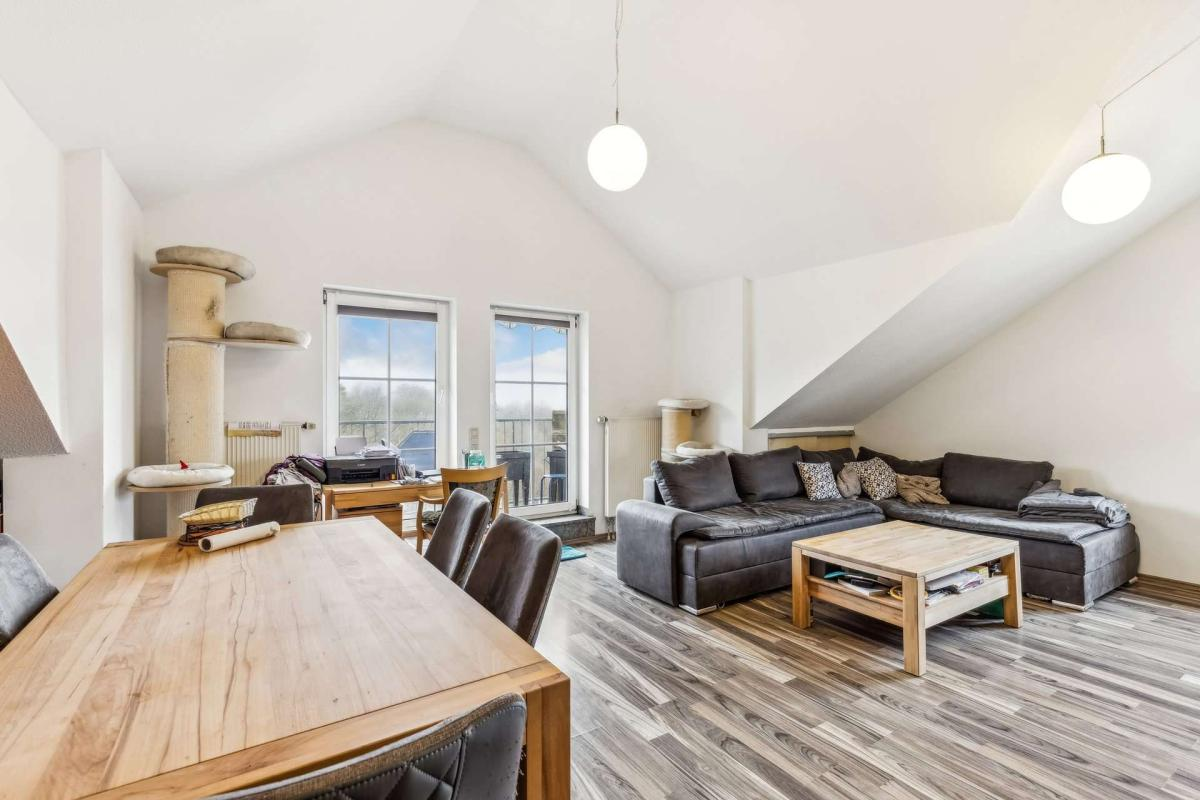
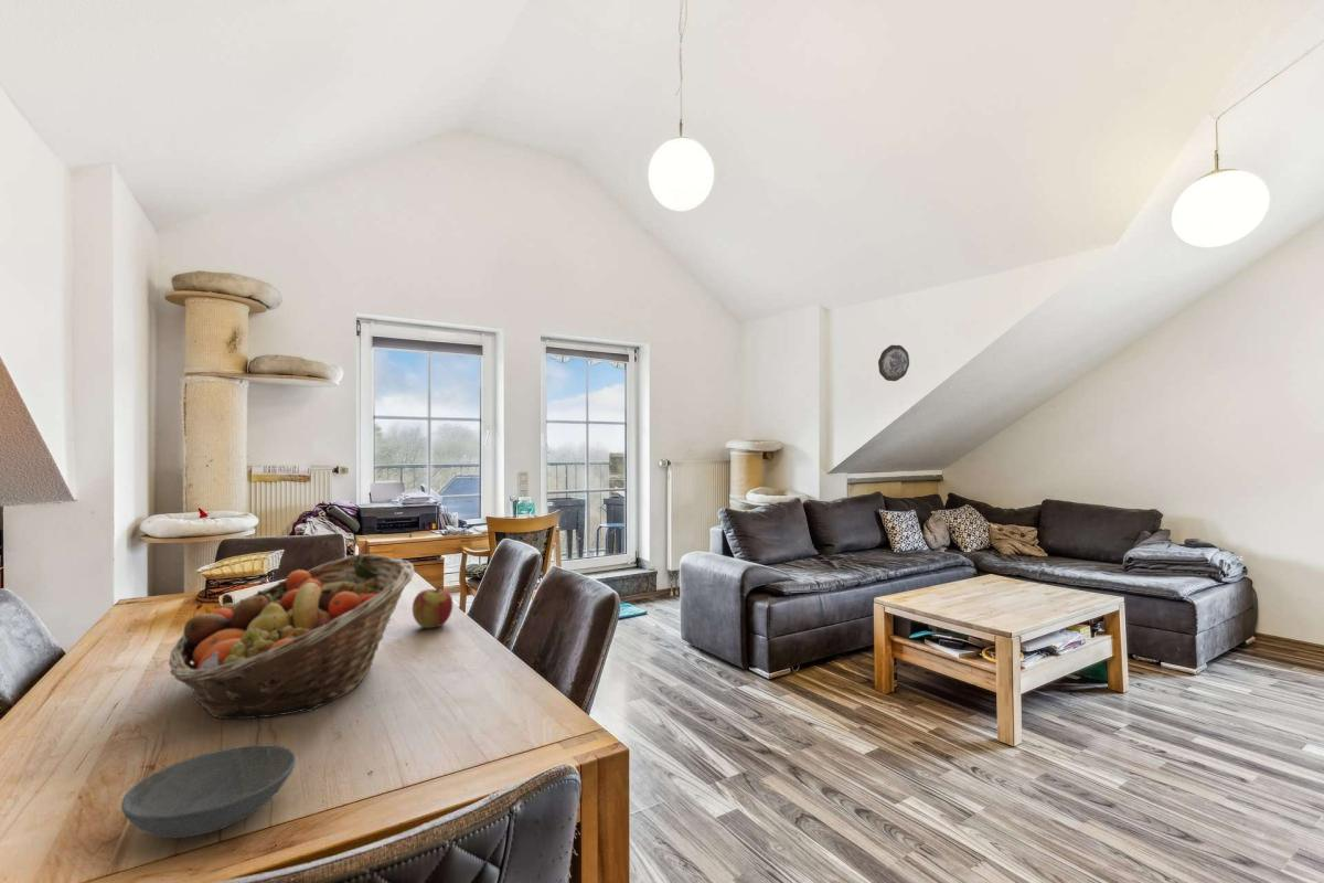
+ decorative plate (894, 363)
+ apple (433, 606)
+ fruit basket (300, 625)
+ bowl (214, 795)
